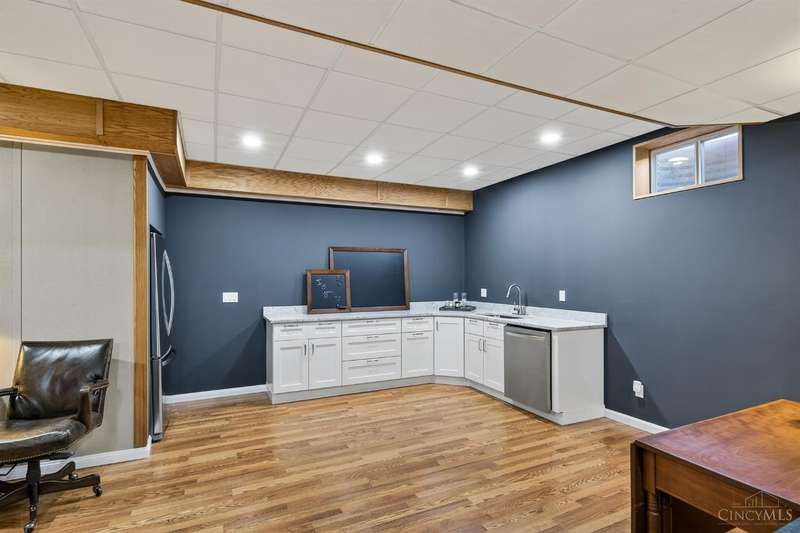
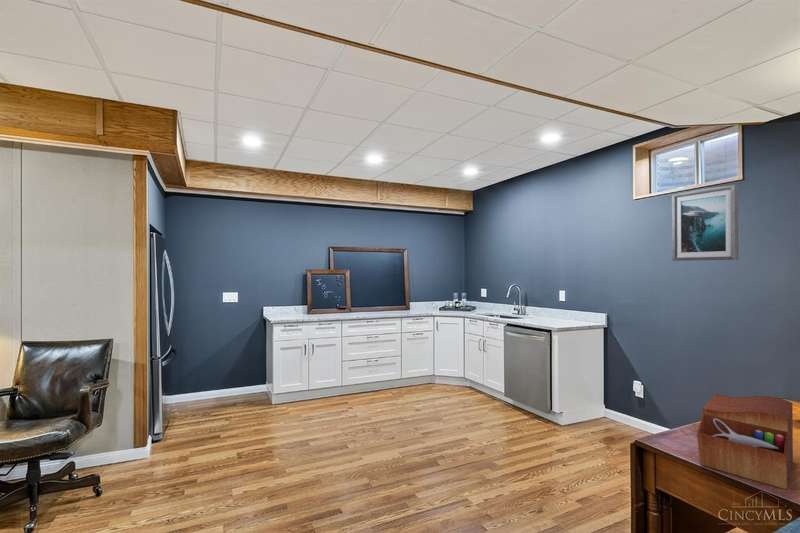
+ sewing box (743, 433)
+ wall art (703, 225)
